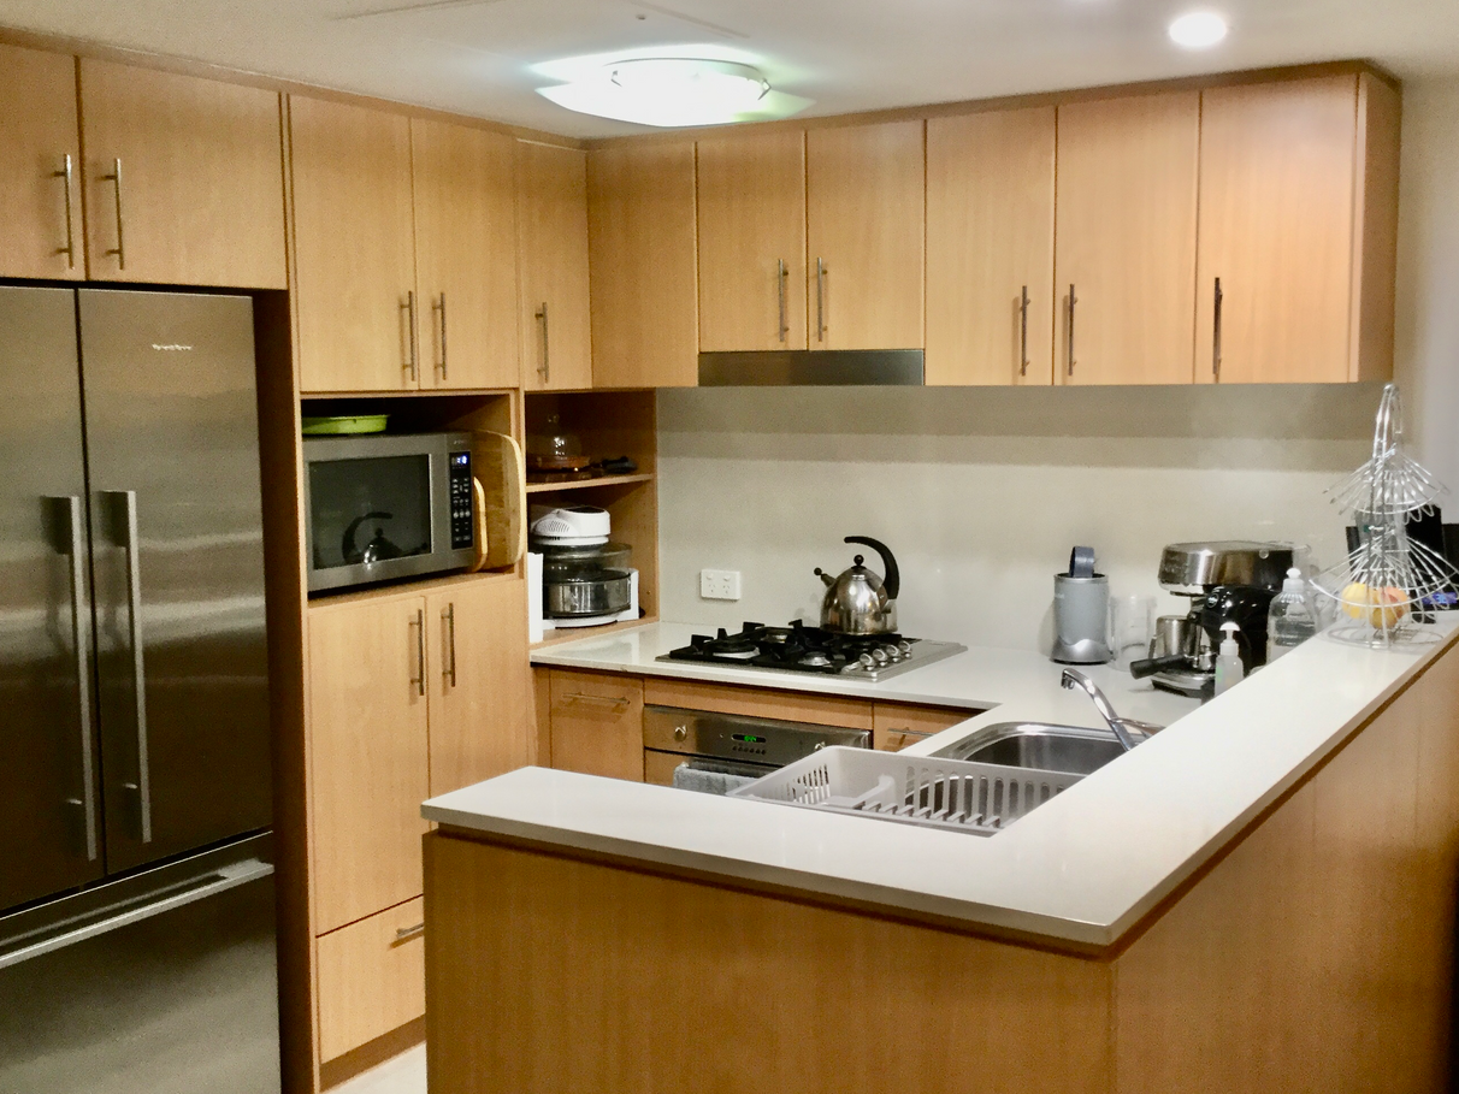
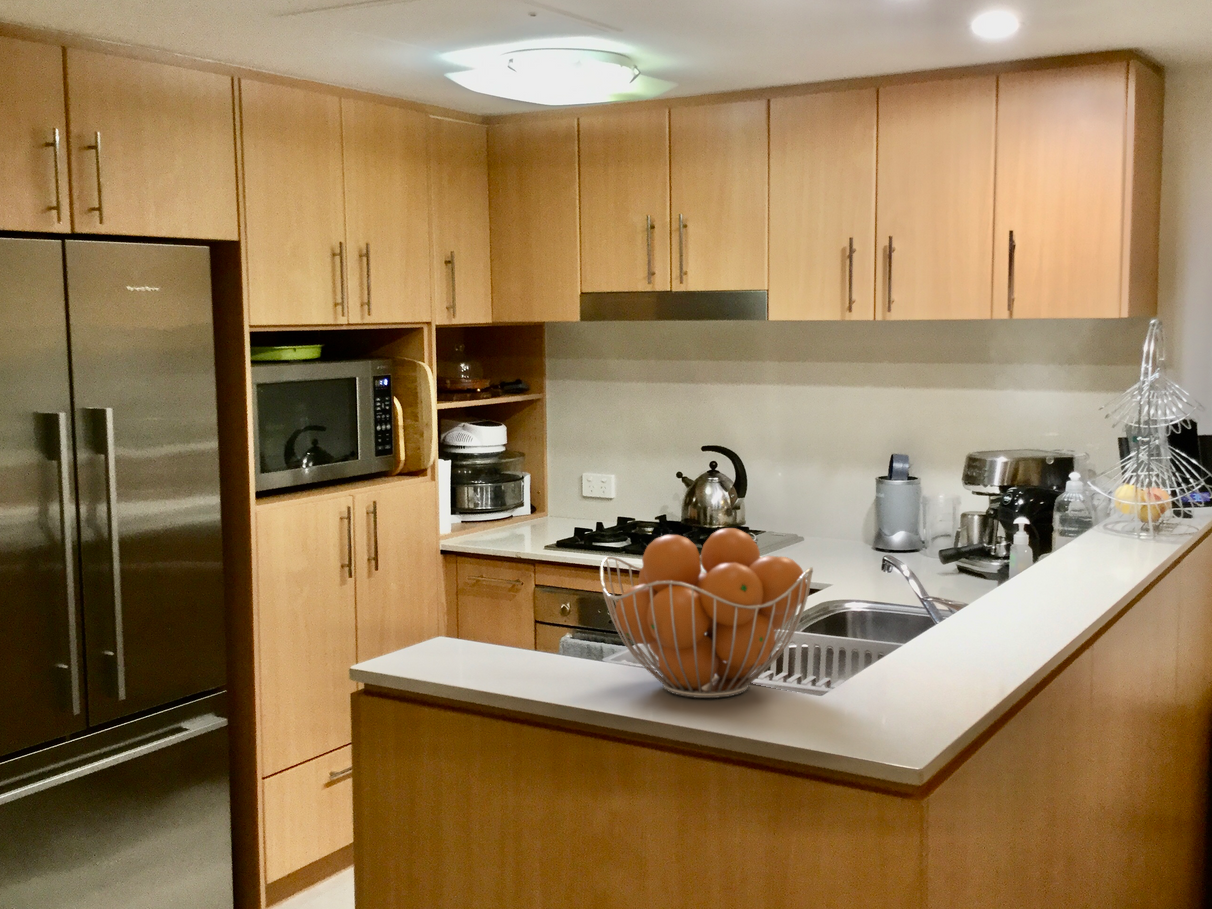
+ fruit basket (705, 609)
